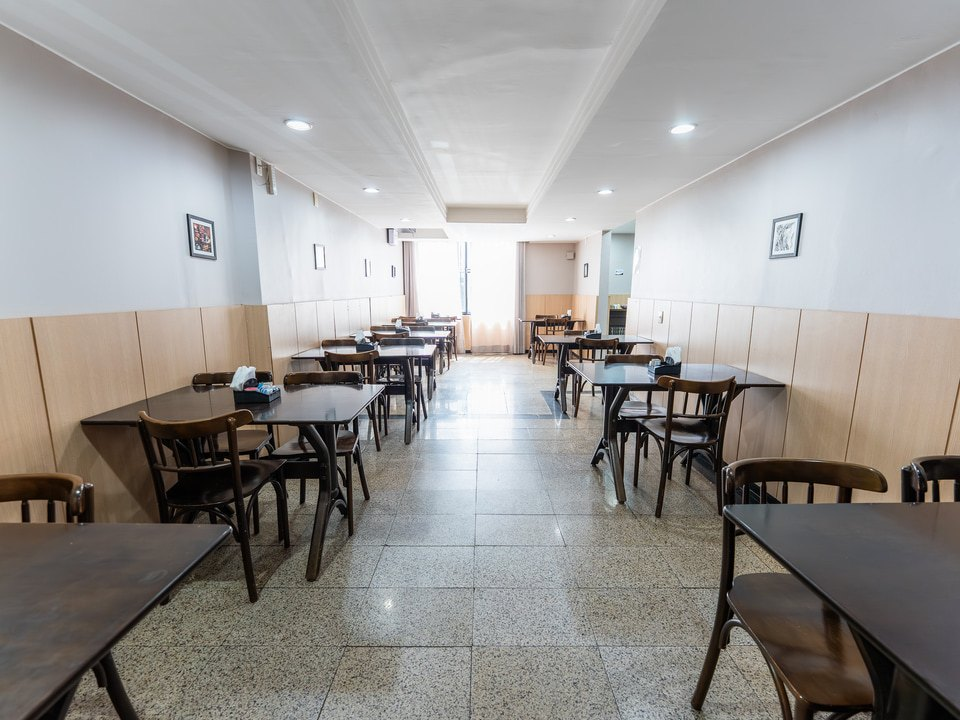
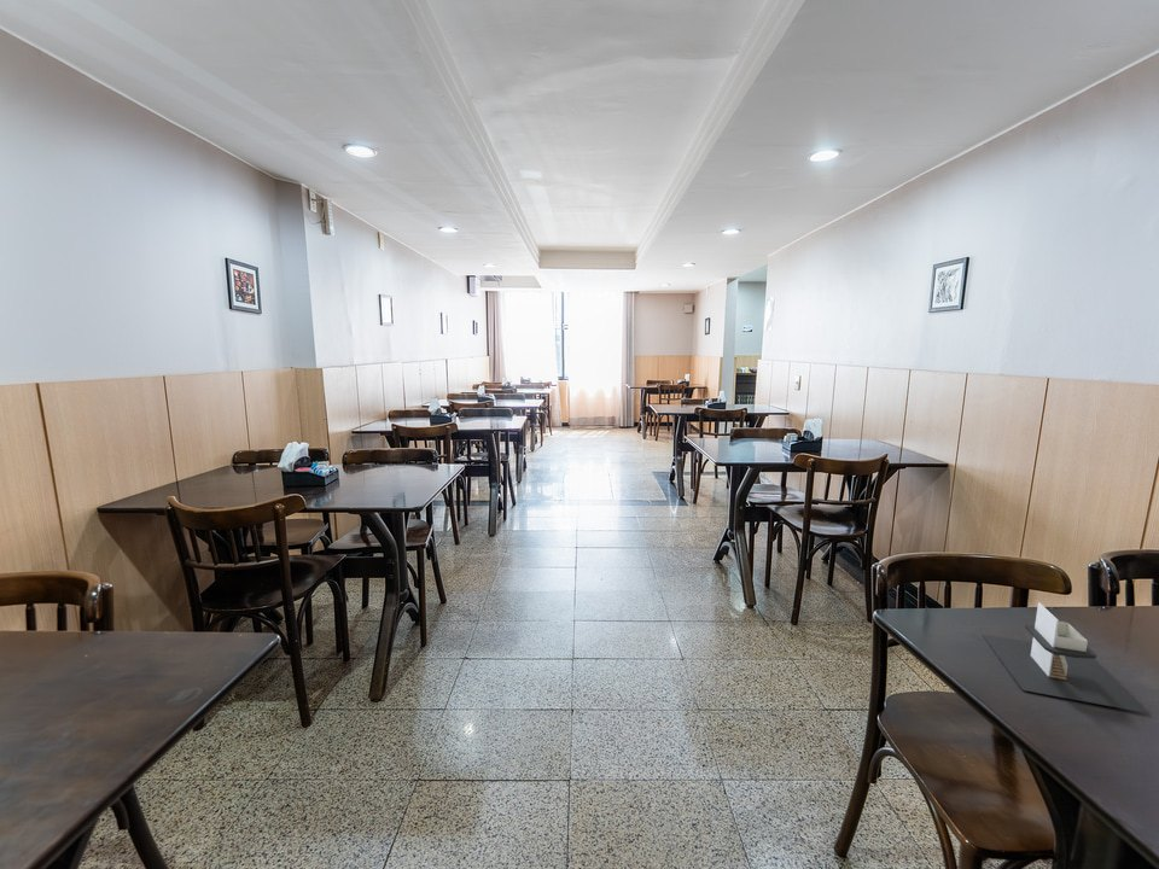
+ napkin holder (1060, 641)
